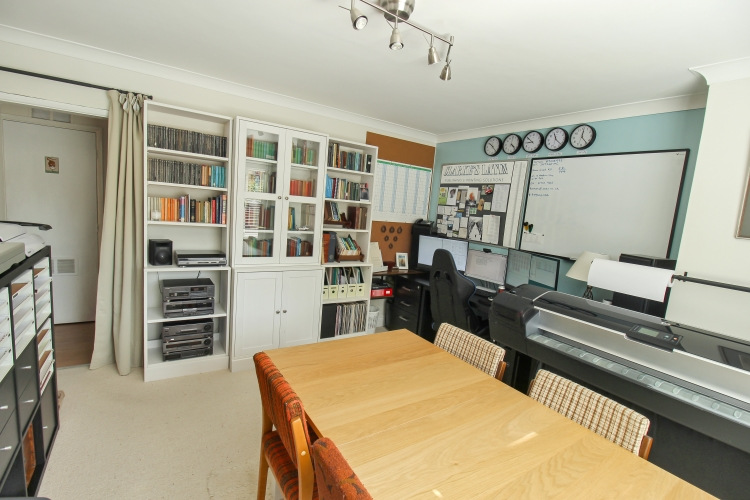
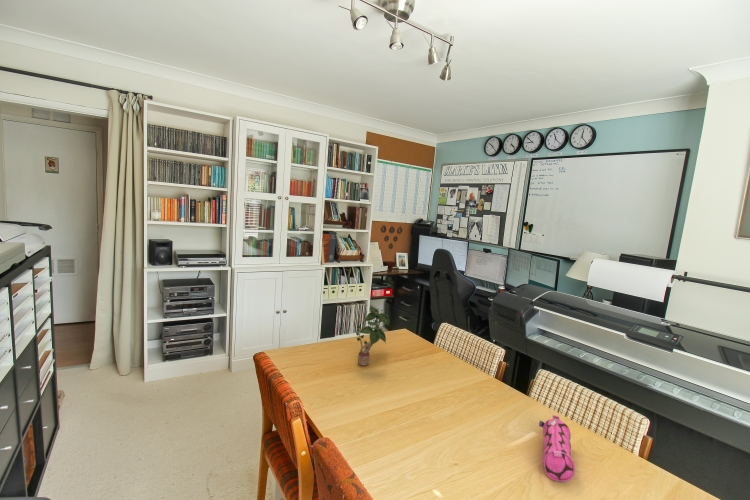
+ potted plant (376, 334)
+ pencil case (556, 446)
